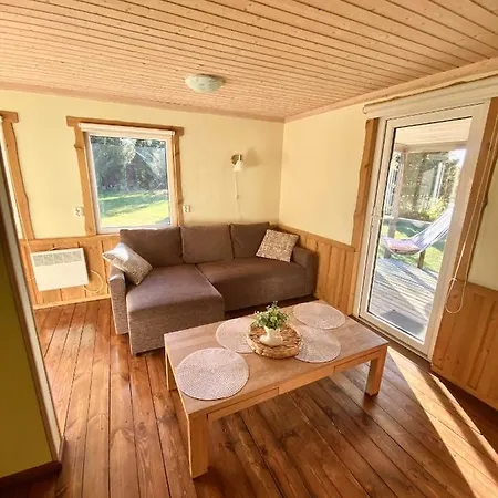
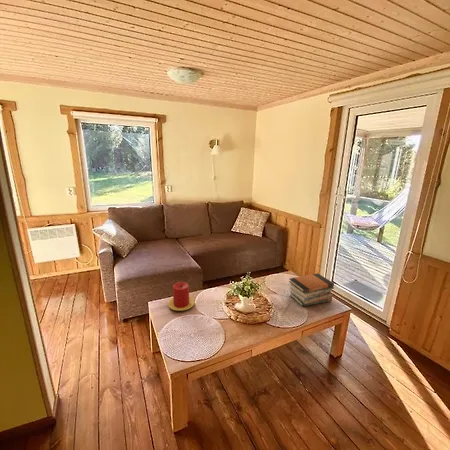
+ candle (181, 295)
+ book stack (310, 289)
